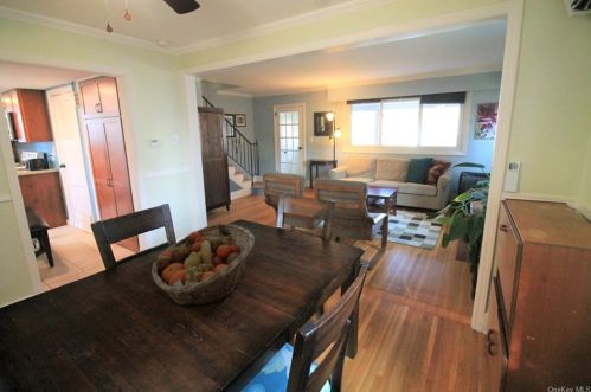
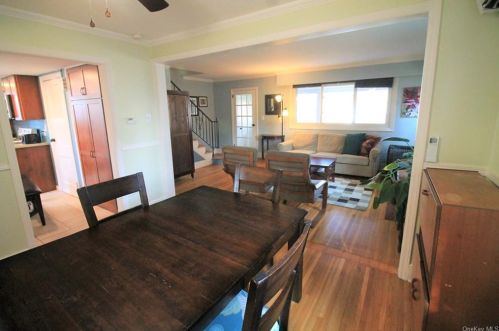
- fruit basket (204, 259)
